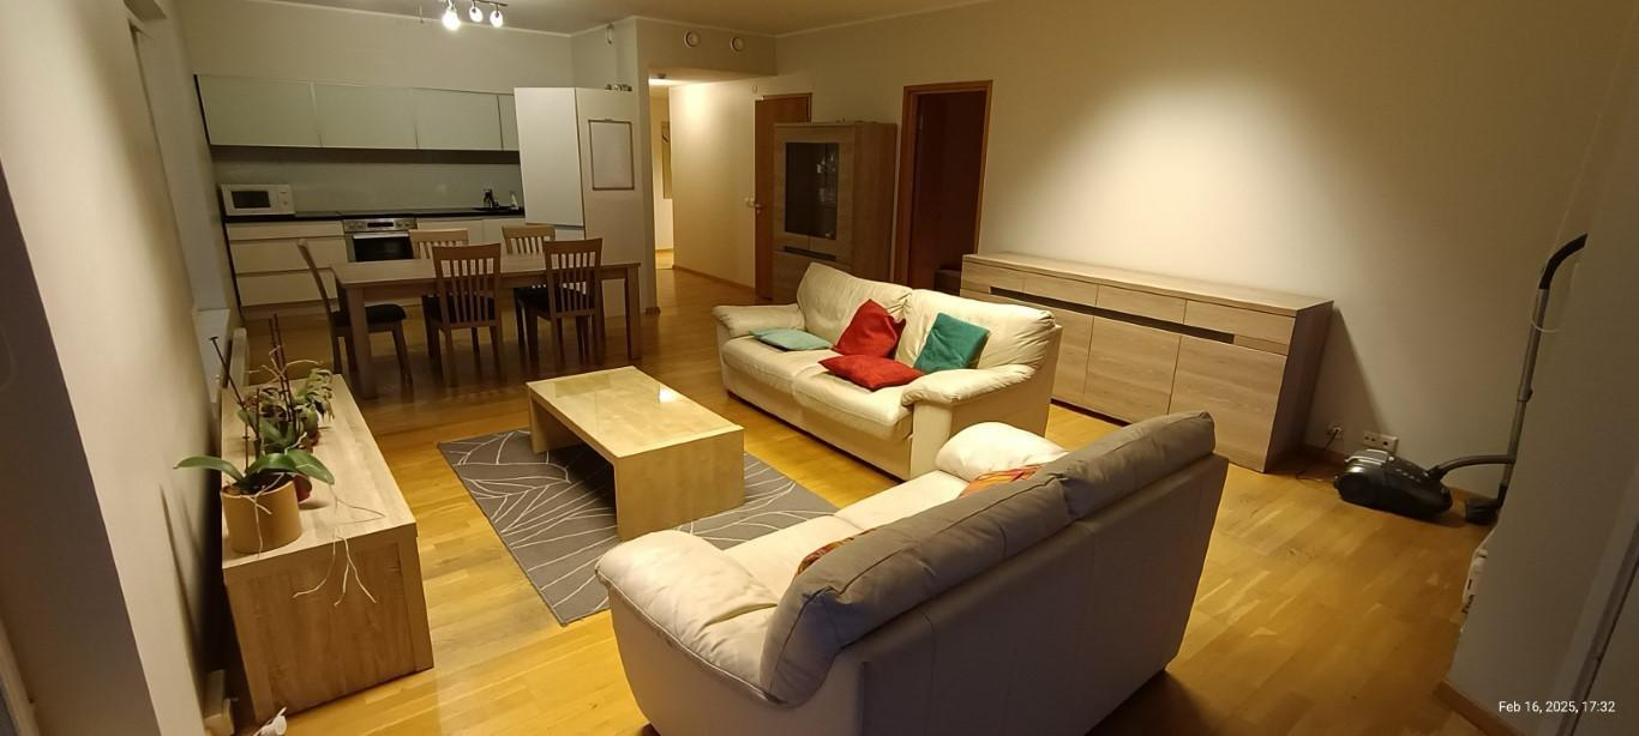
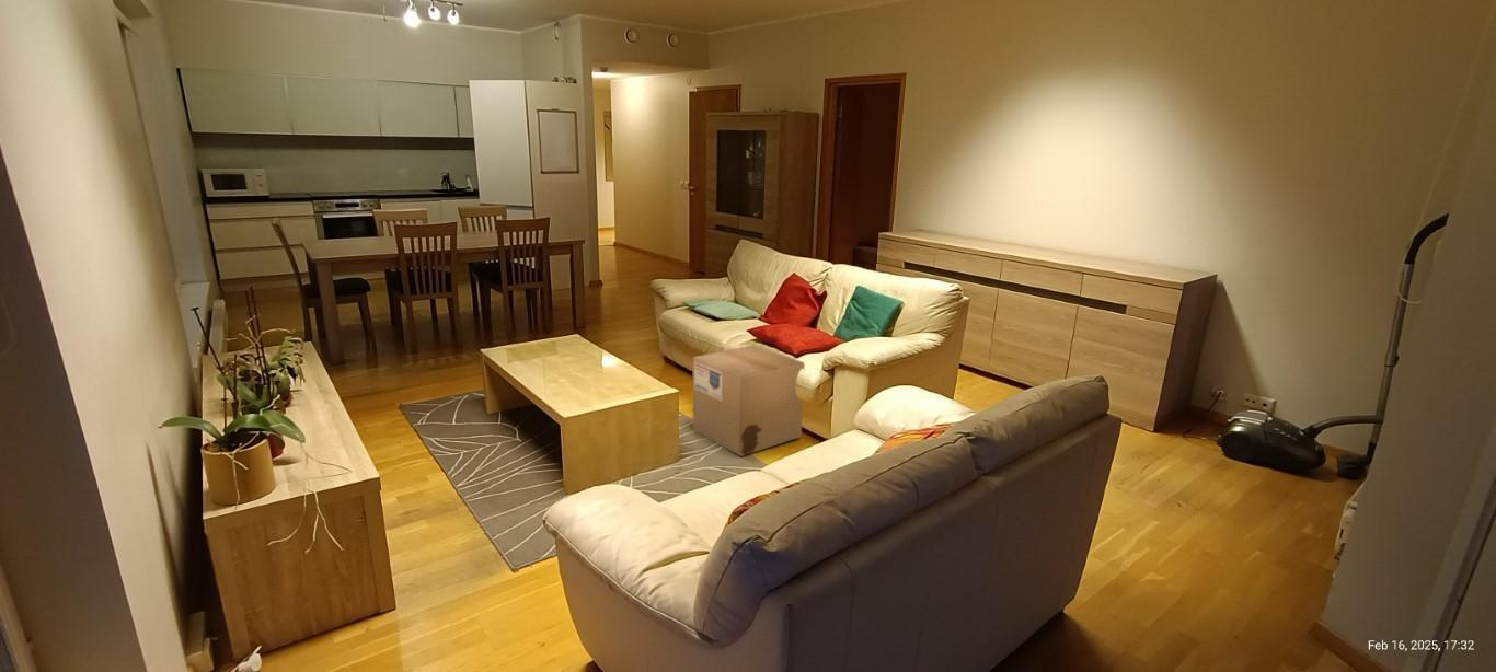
+ cardboard box (747, 396)
